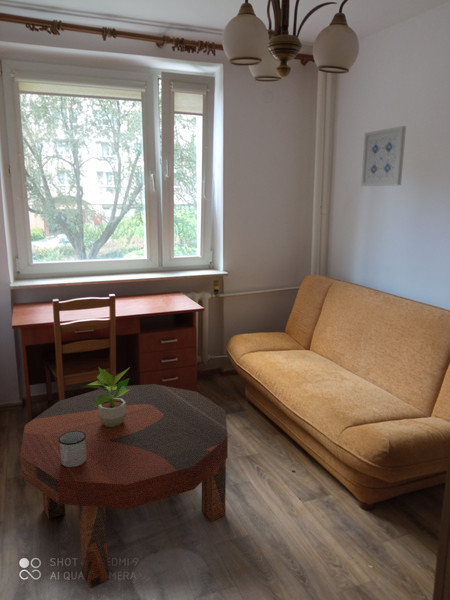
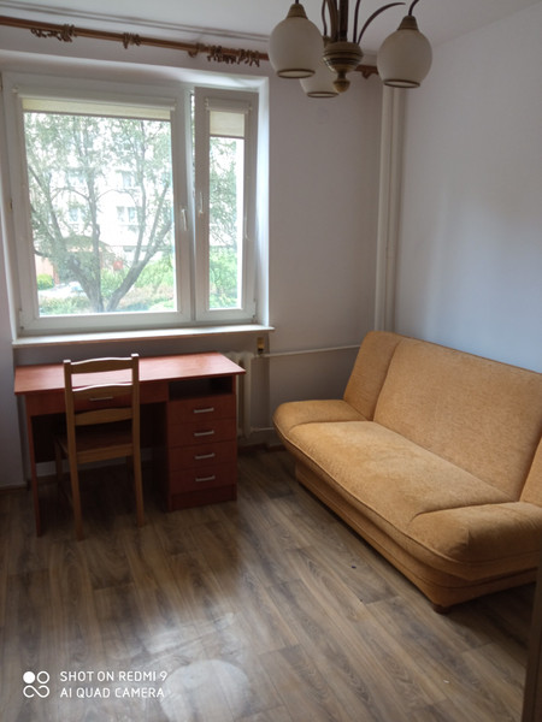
- coffee table (128, 469)
- wall art (382, 158)
- mug (71, 450)
- potted plant (106, 396)
